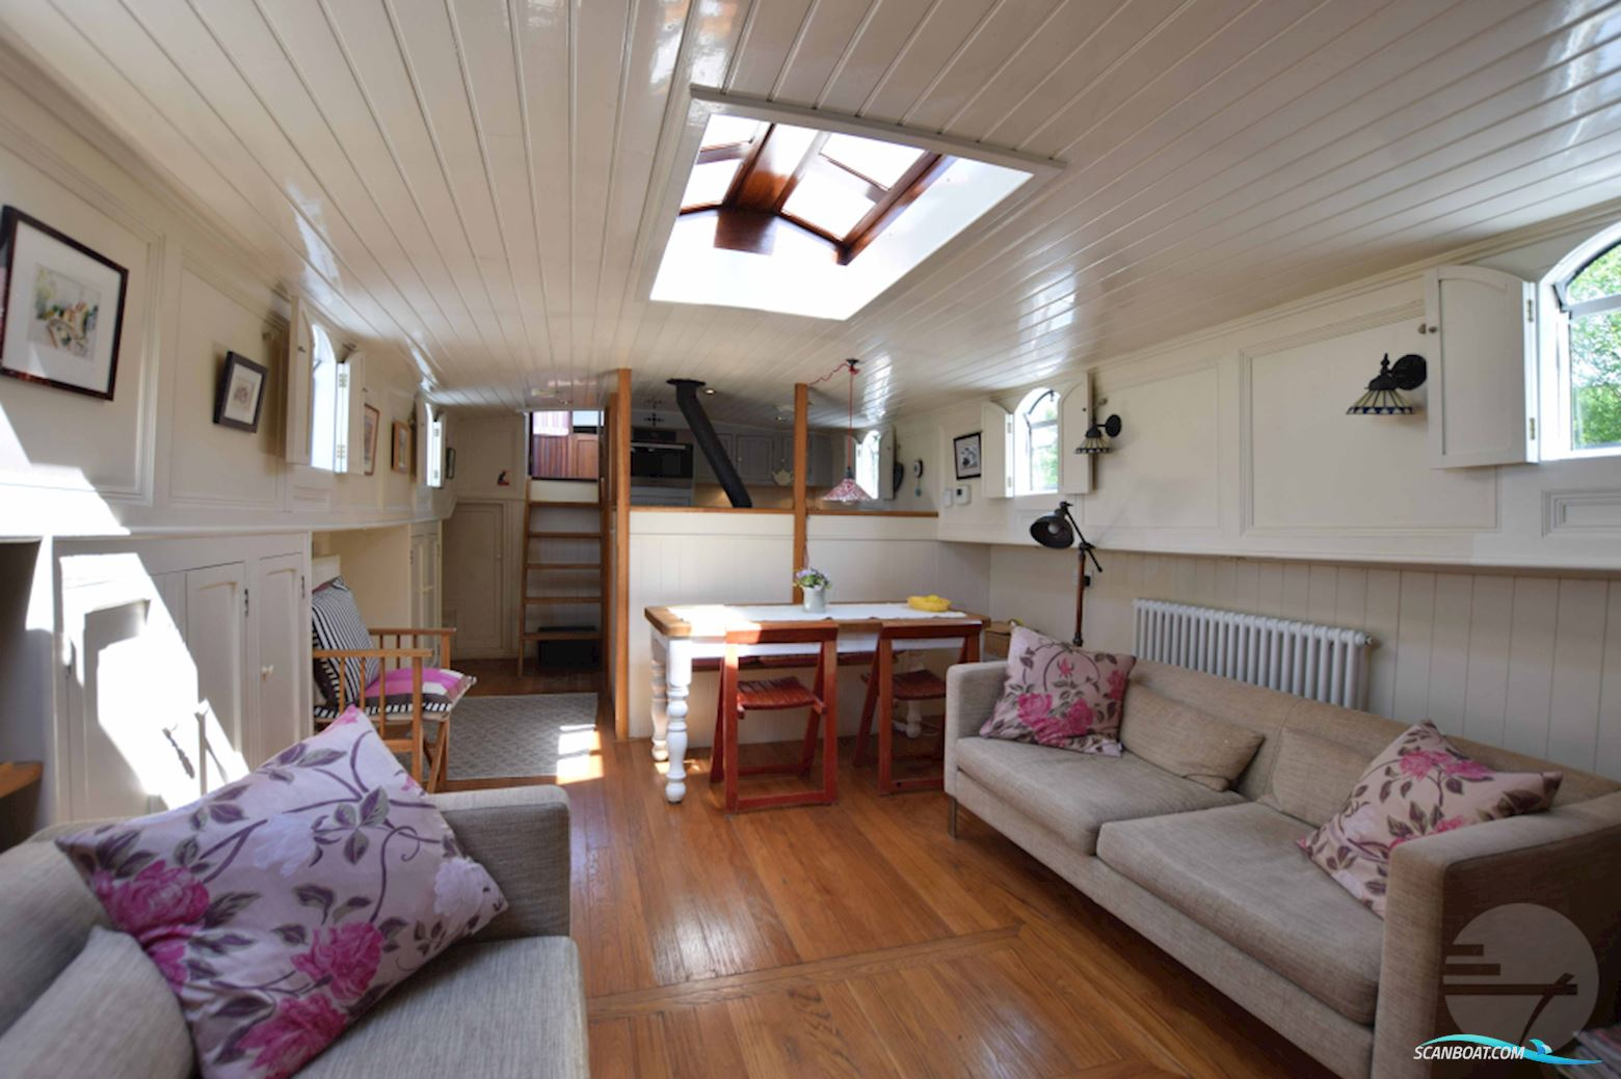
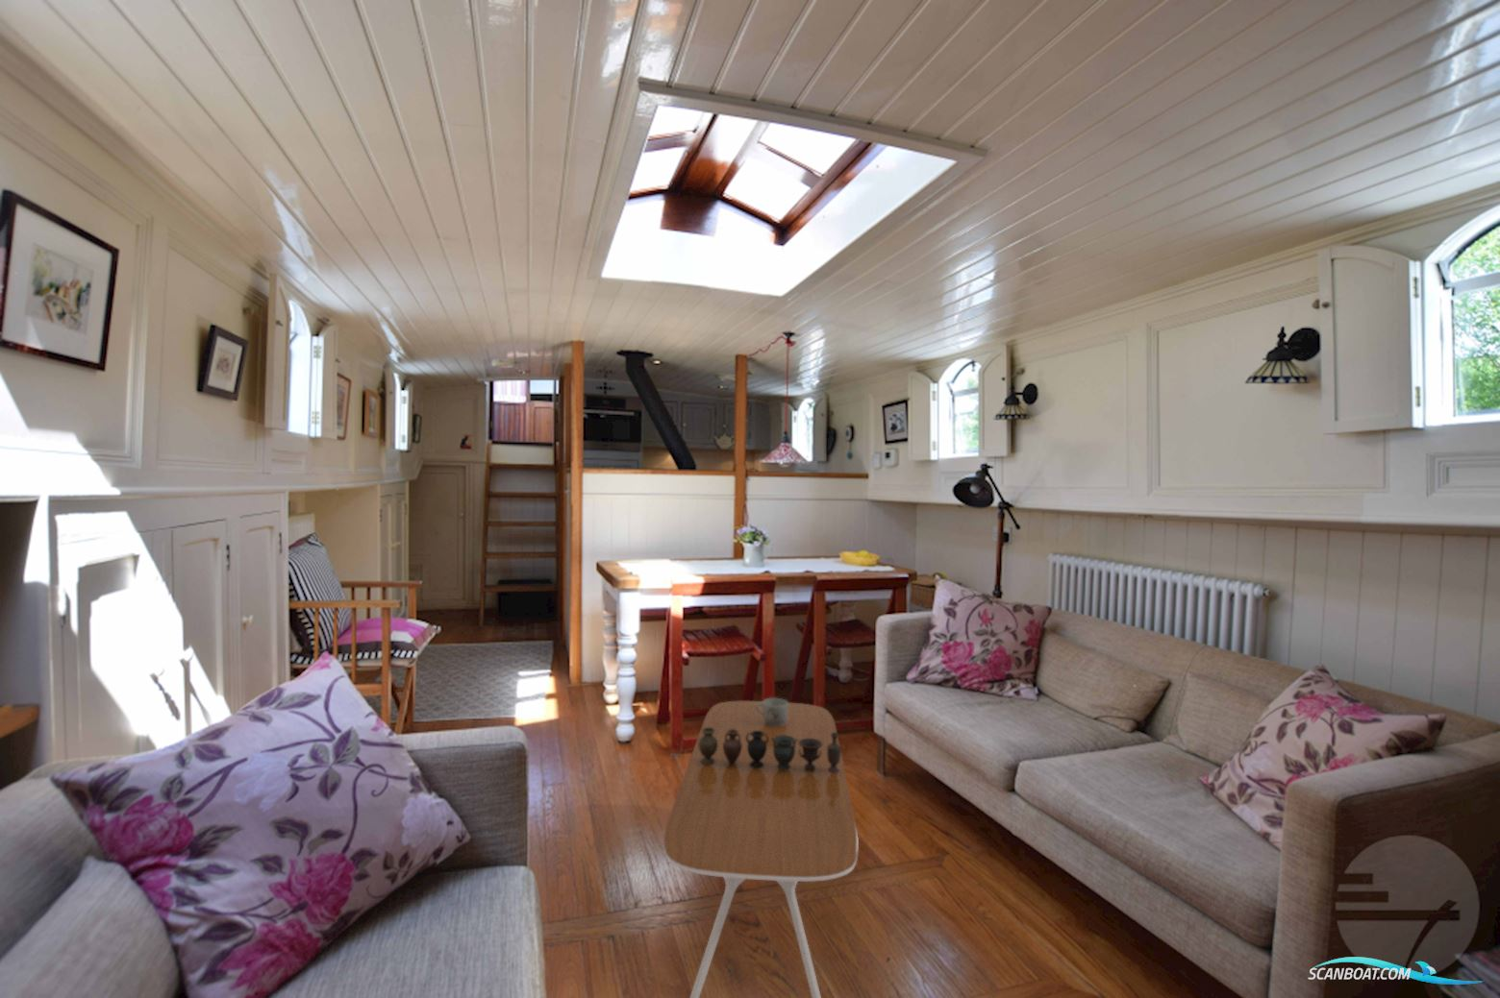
+ coffee table (764, 830)
+ vase (766, 746)
+ mug (771, 711)
